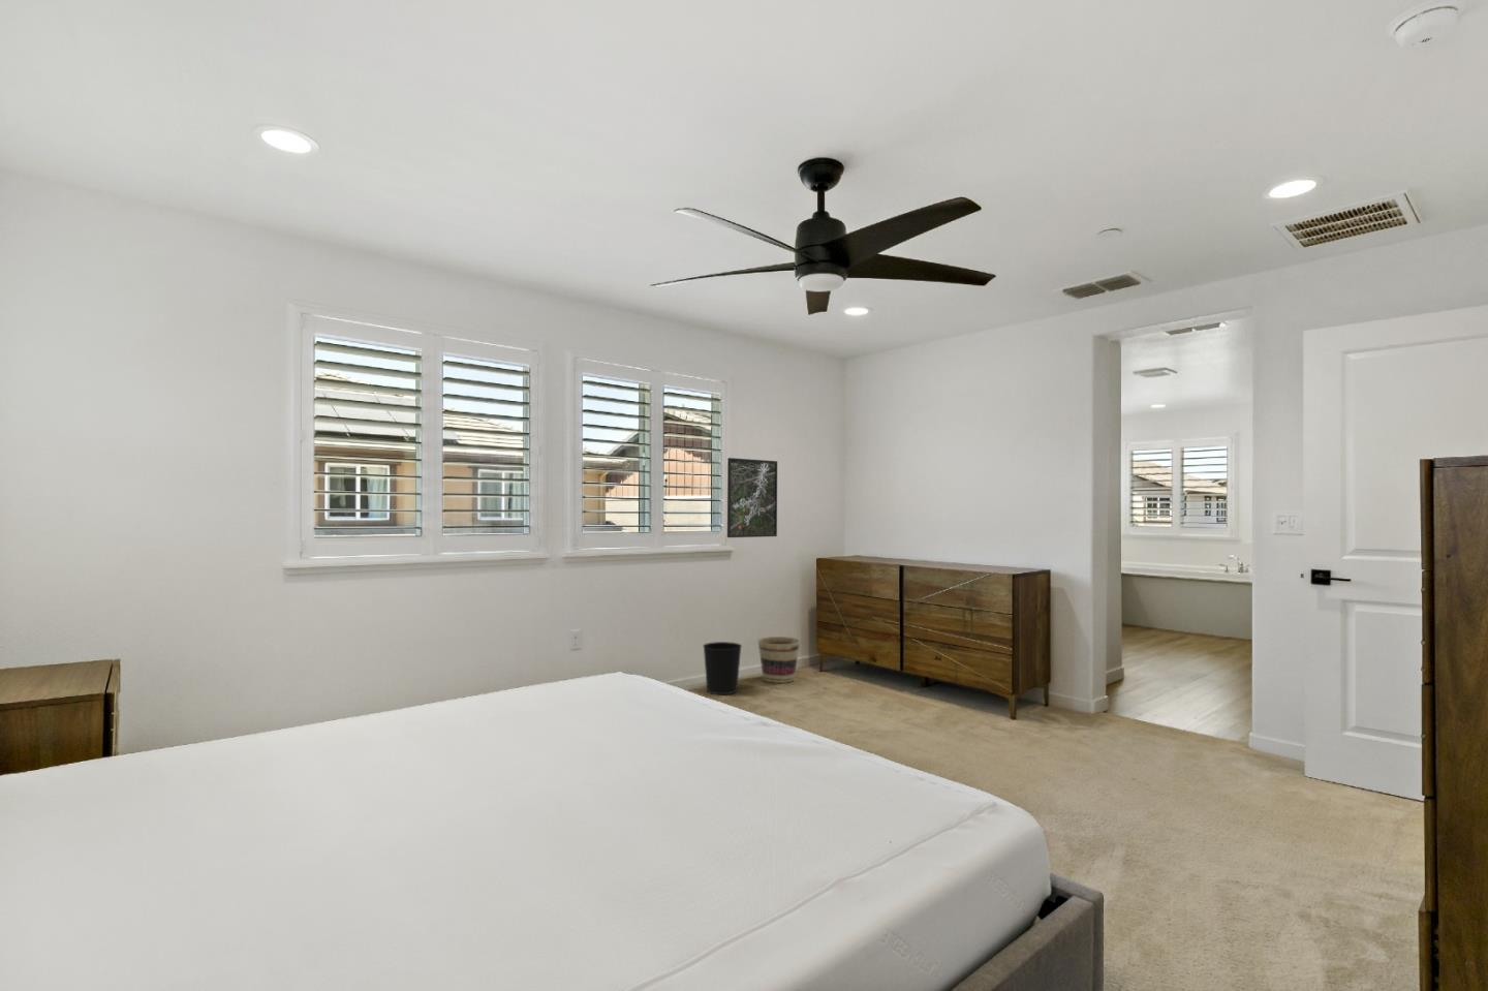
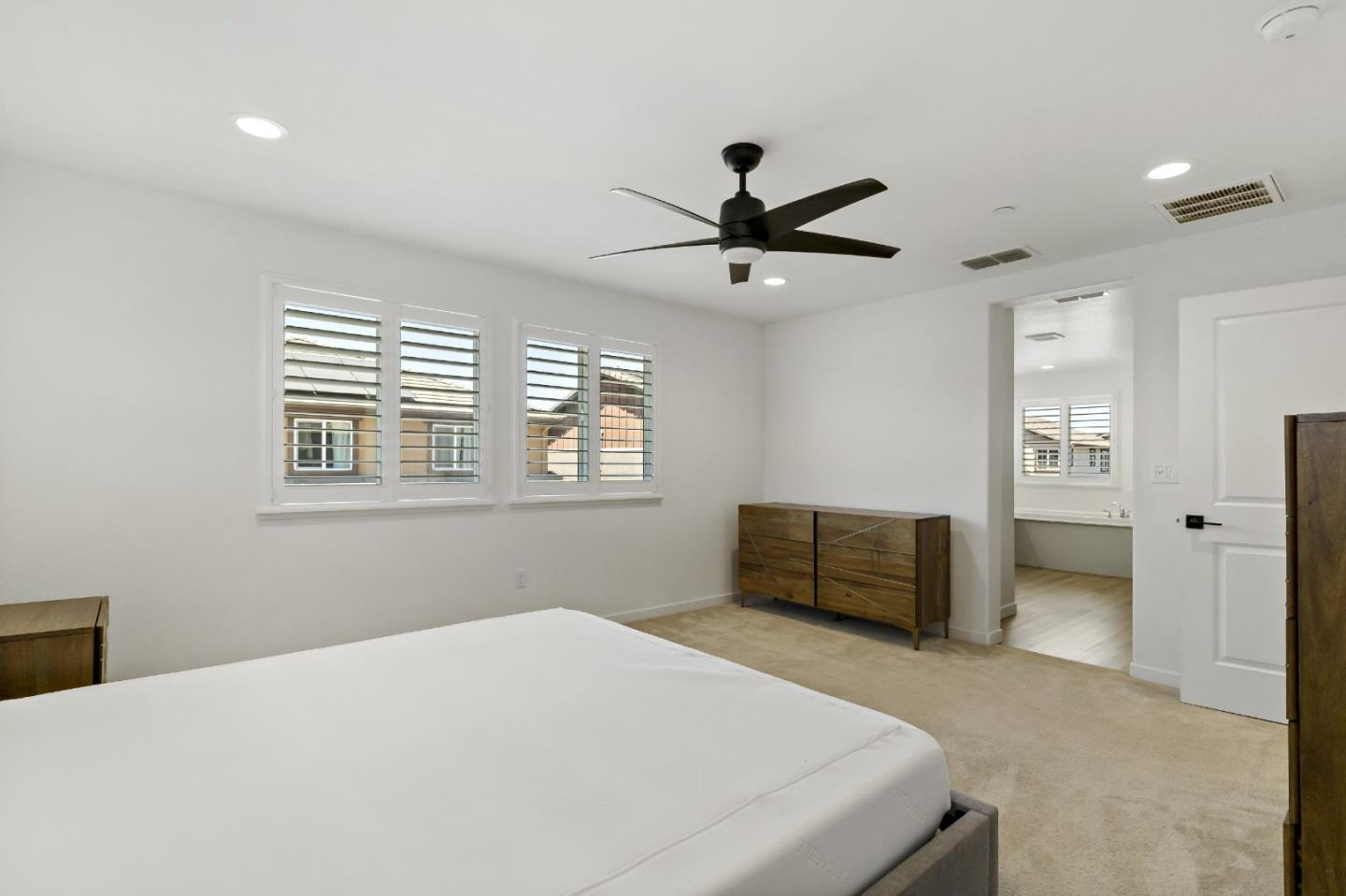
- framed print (752, 498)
- basket (778, 659)
- wastebasket (721, 668)
